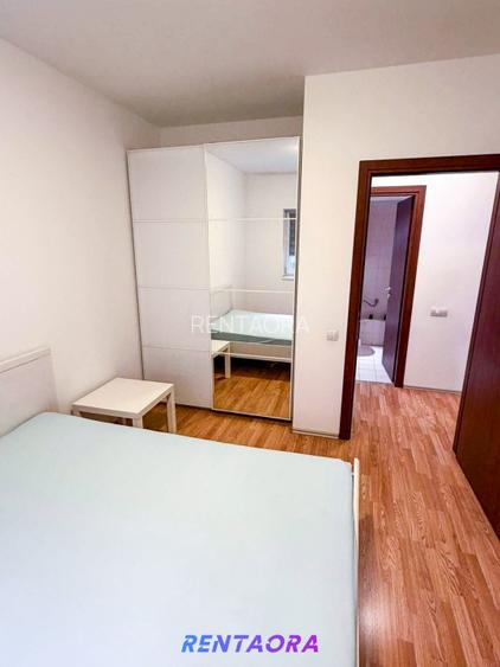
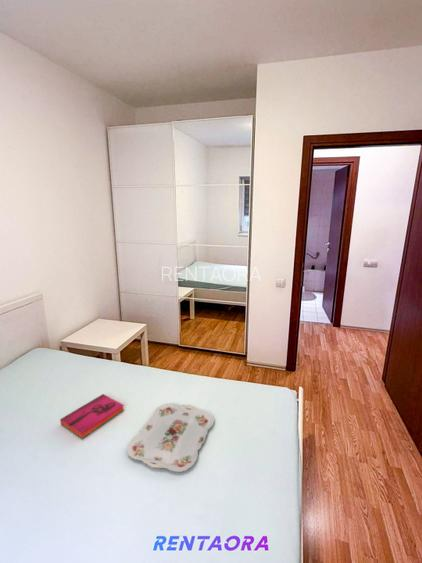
+ hardback book (93, 414)
+ serving tray (173, 433)
